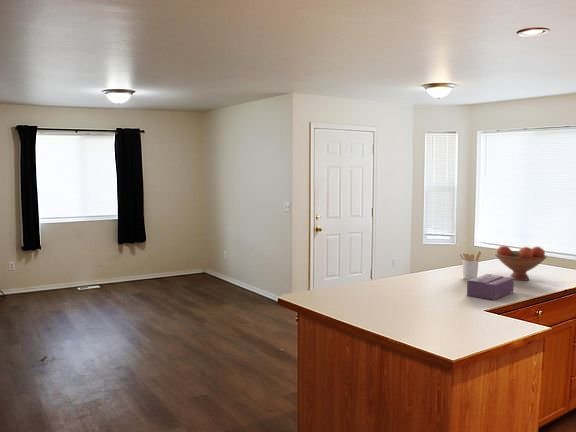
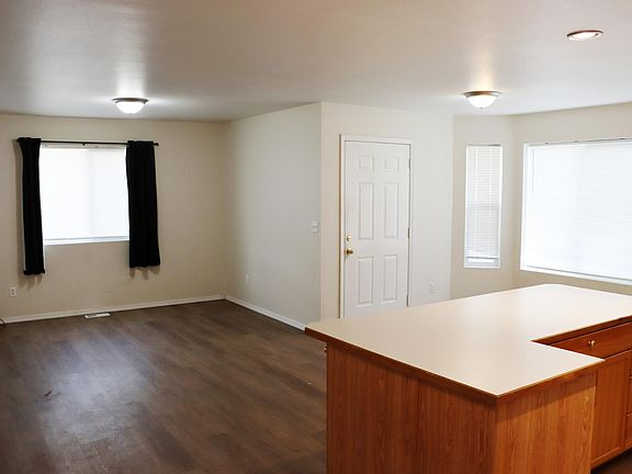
- fruit bowl (520, 262)
- tissue box (490, 286)
- utensil holder (469, 265)
